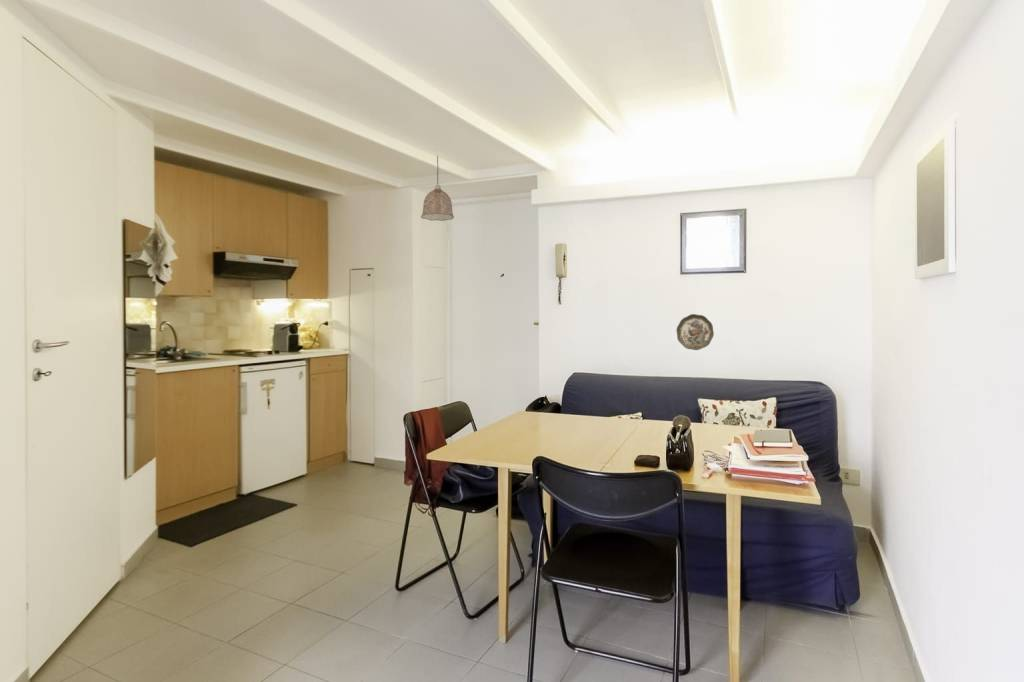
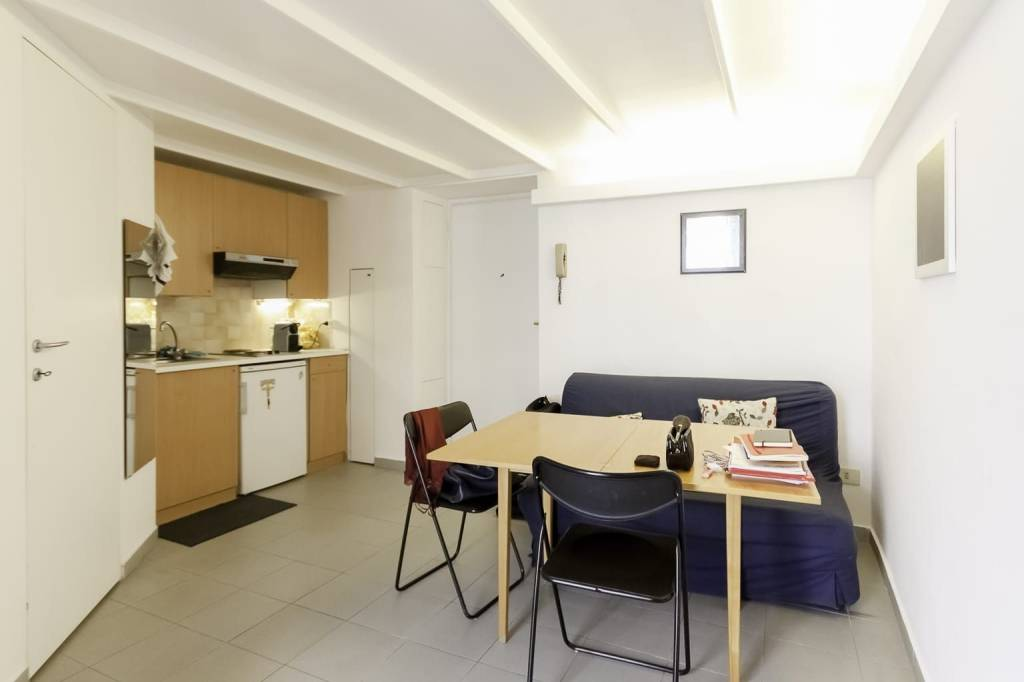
- decorative plate (695, 332)
- pendant lamp (437, 186)
